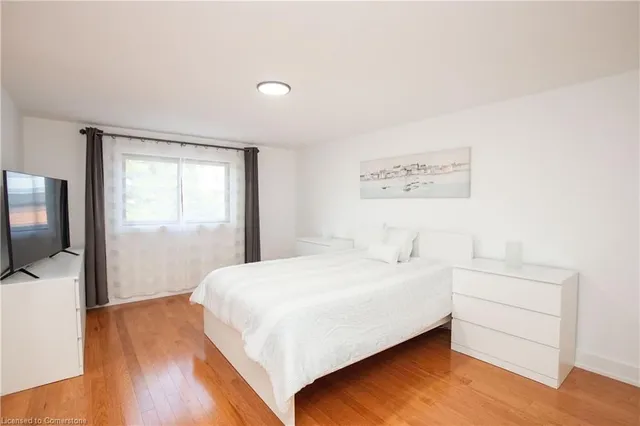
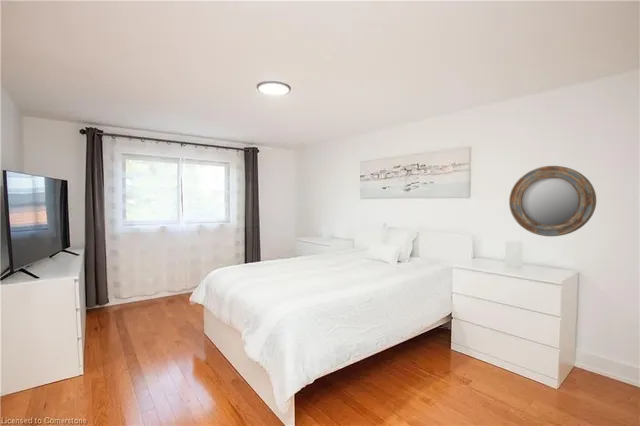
+ home mirror (548, 201)
